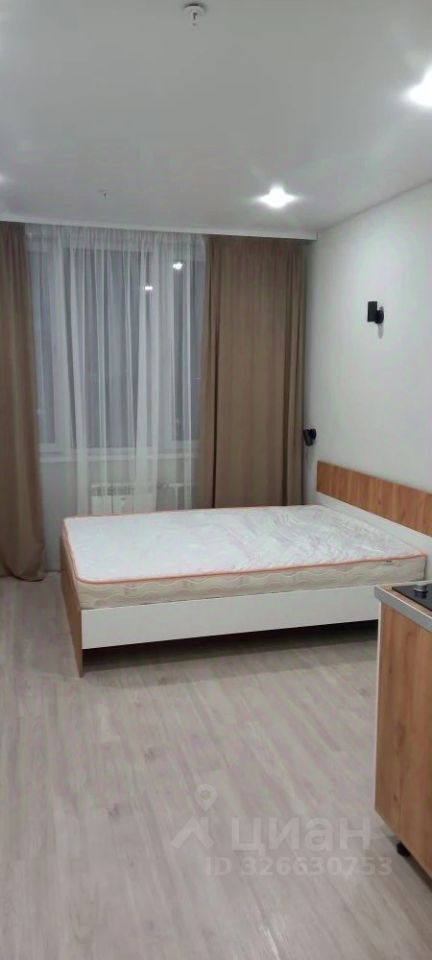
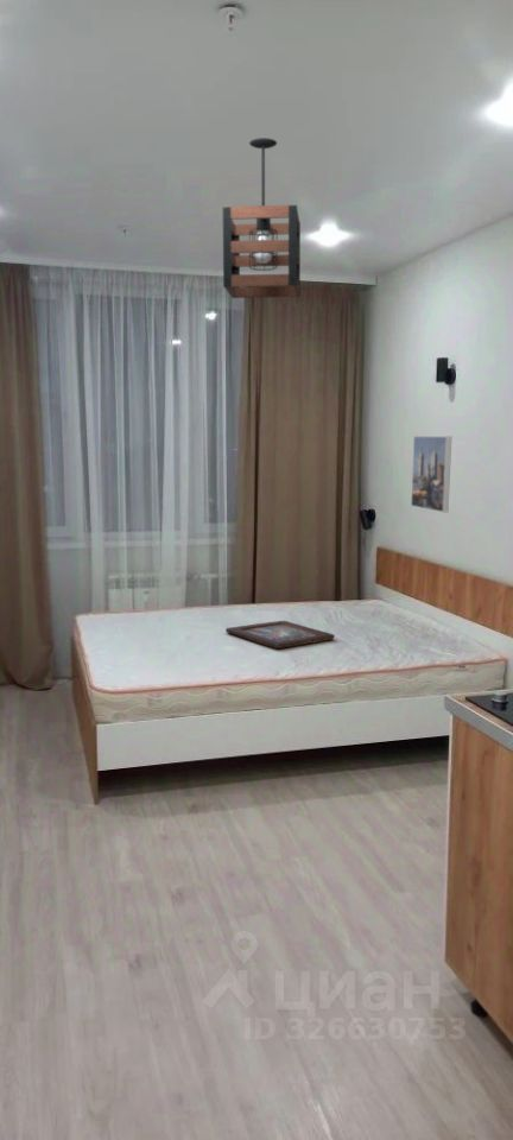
+ pendant light (262, 217)
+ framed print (430, 473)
+ decorative tray (279, 633)
